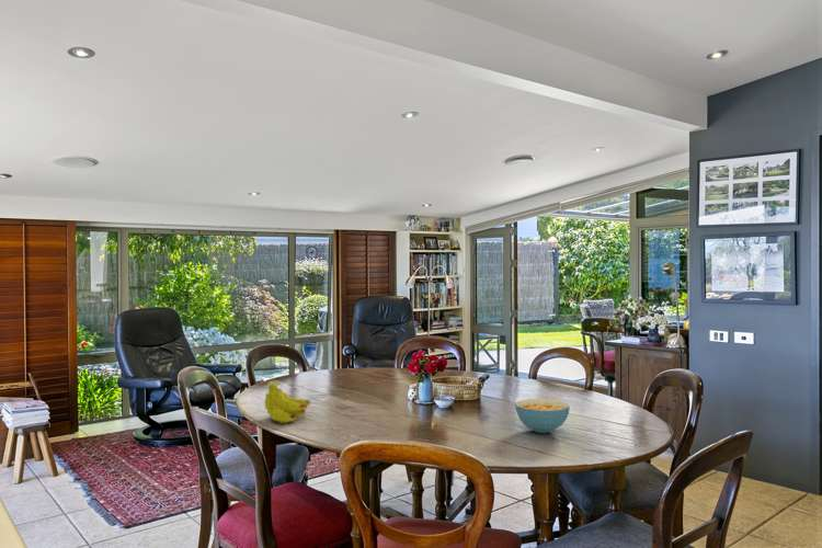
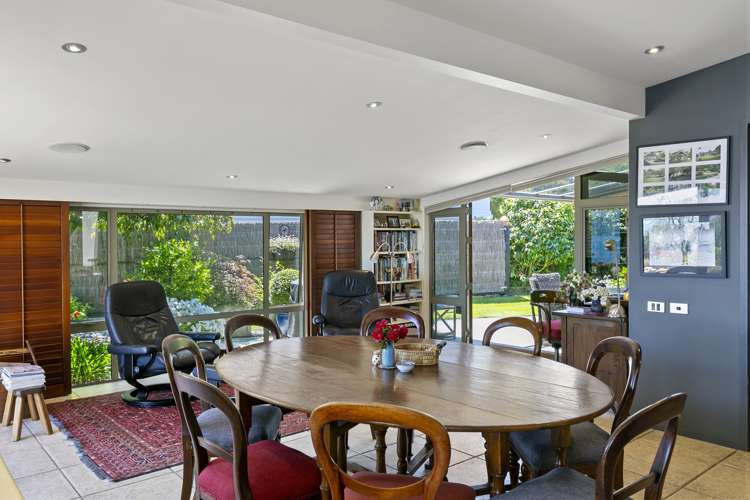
- cereal bowl (541, 418)
- fruit (287, 400)
